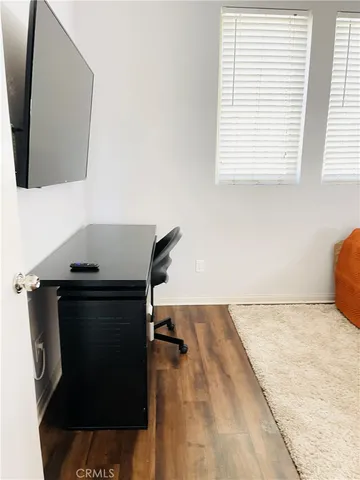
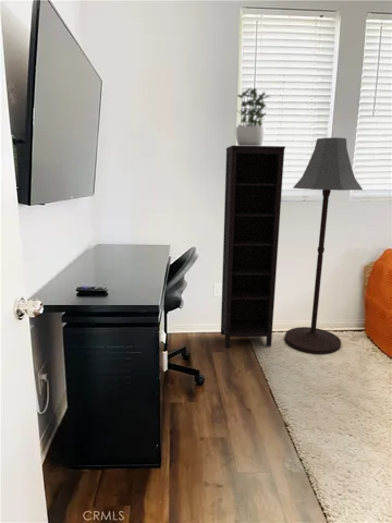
+ floor lamp (320, 246)
+ bookcase (249, 250)
+ potted plant (253, 117)
